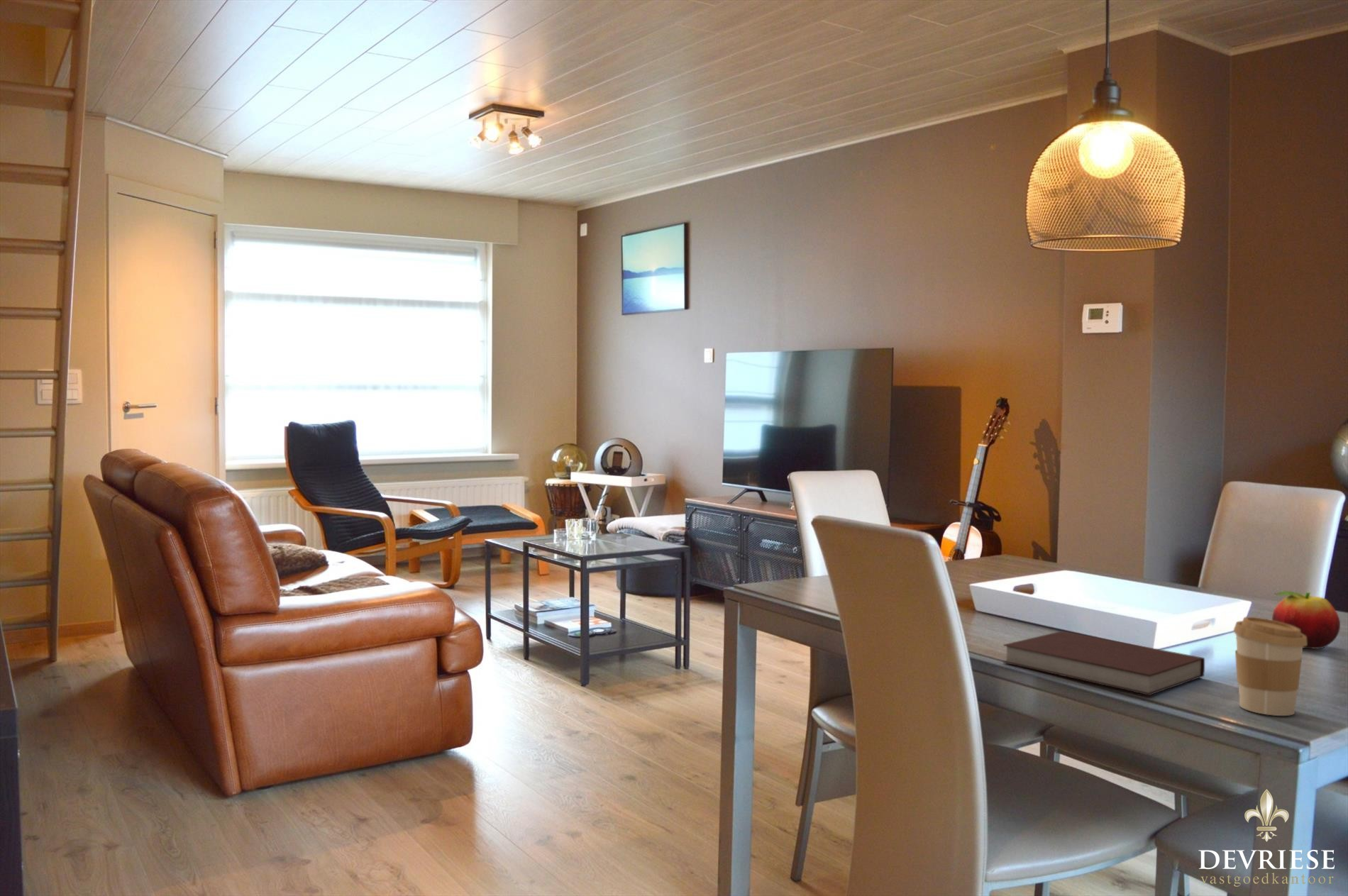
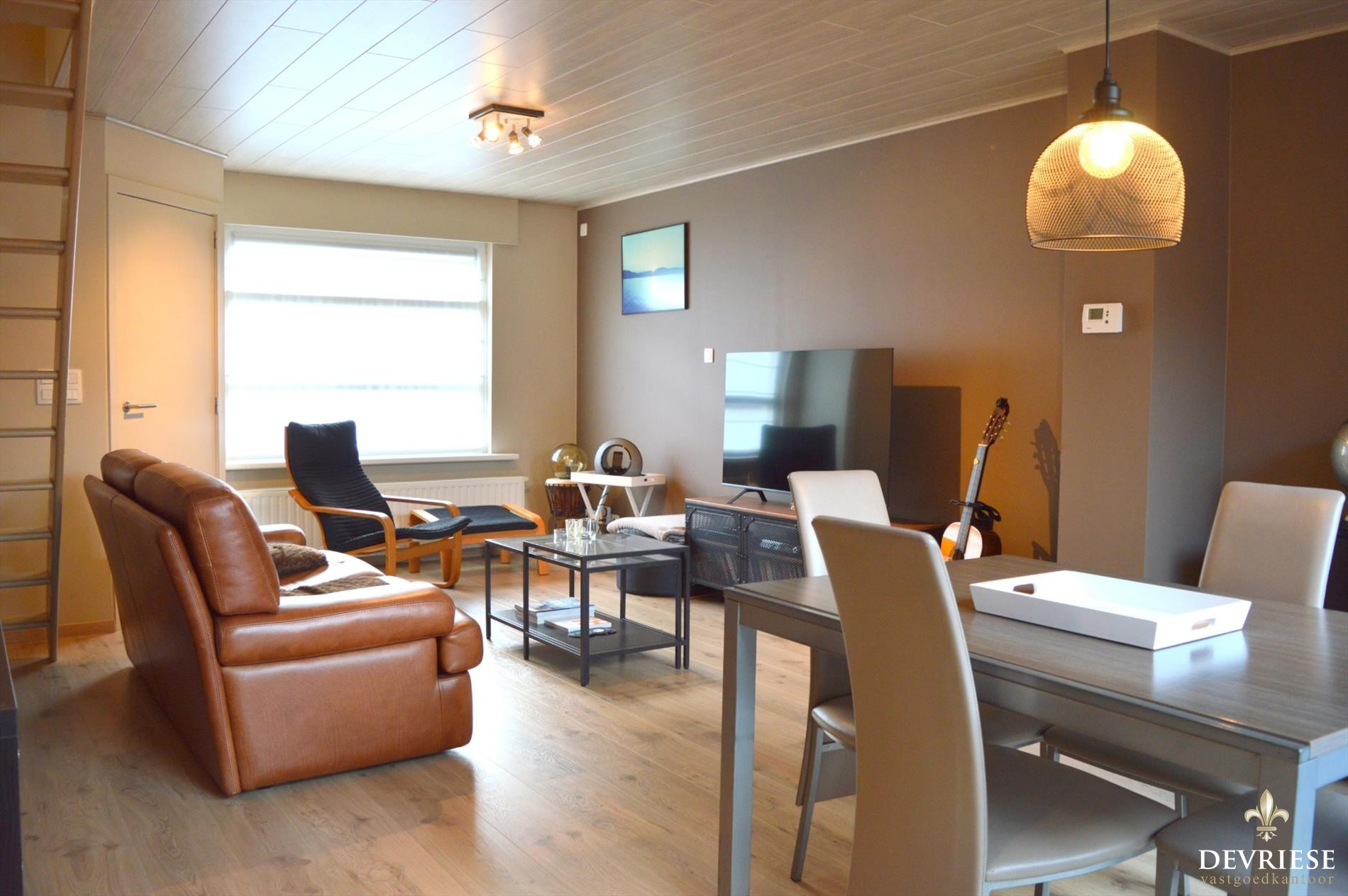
- coffee cup (1269, 664)
- notebook (1101, 660)
- fruit (1305, 619)
